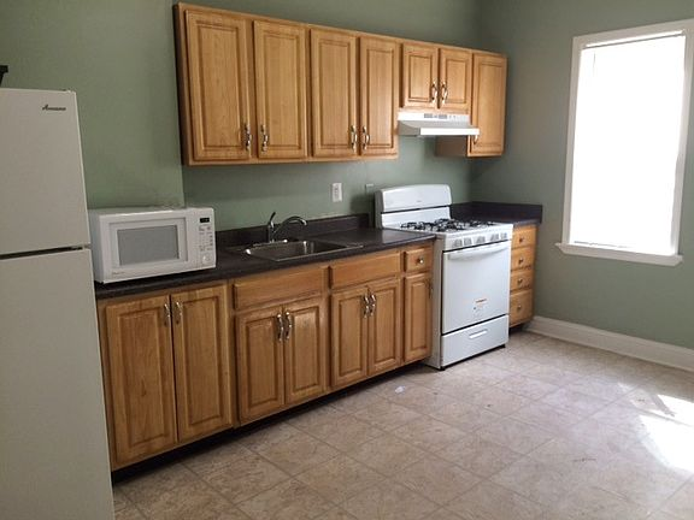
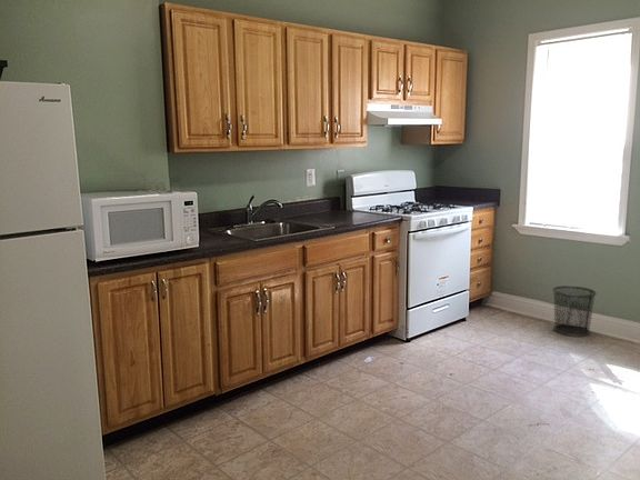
+ waste bin (572, 310)
